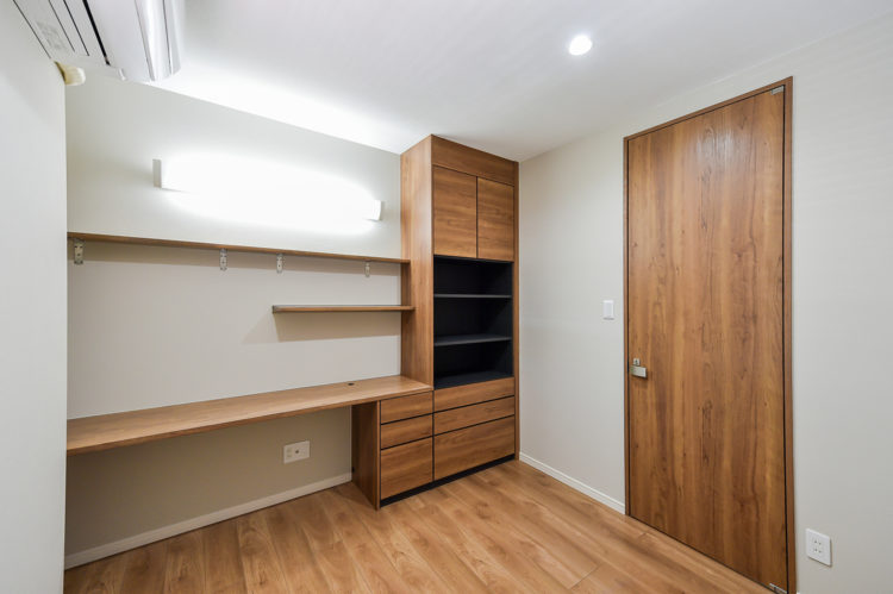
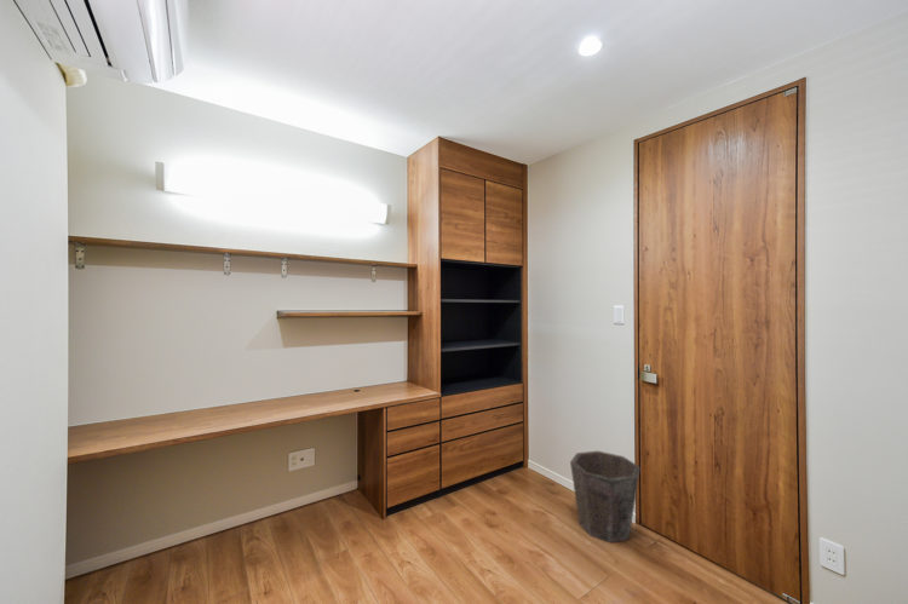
+ waste bin (604, 495)
